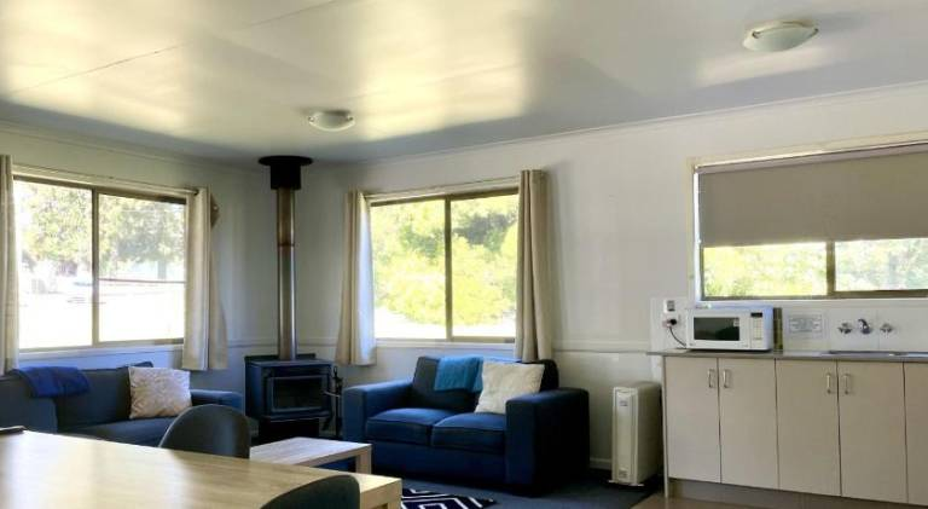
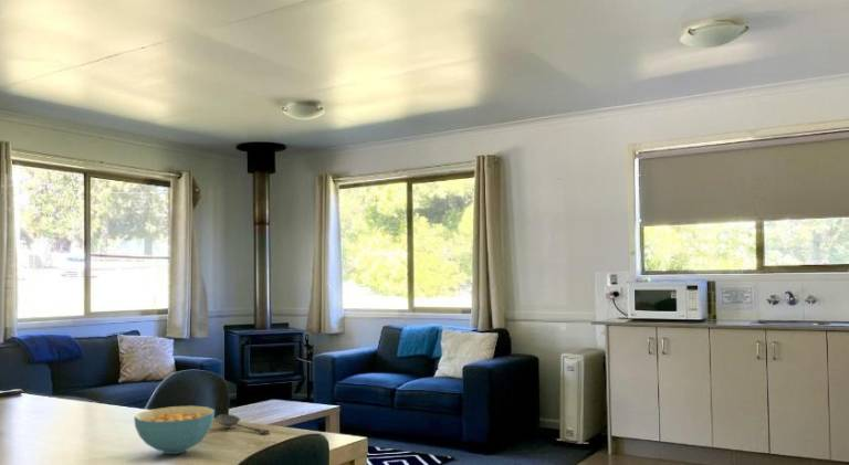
+ spoon (242, 425)
+ cereal bowl (175, 432)
